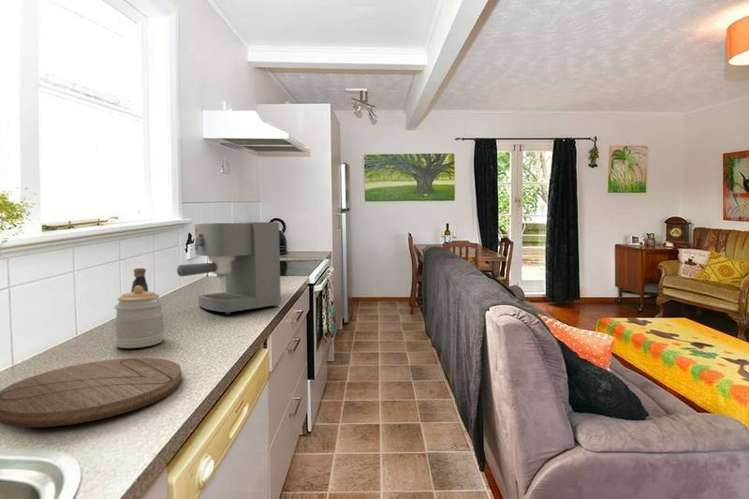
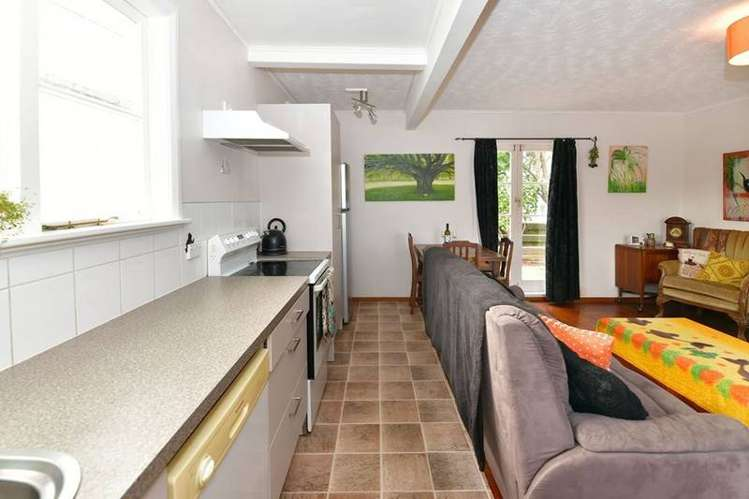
- coffee maker (236, 265)
- jar (139, 314)
- cutting board (96, 386)
- bottle (143, 291)
